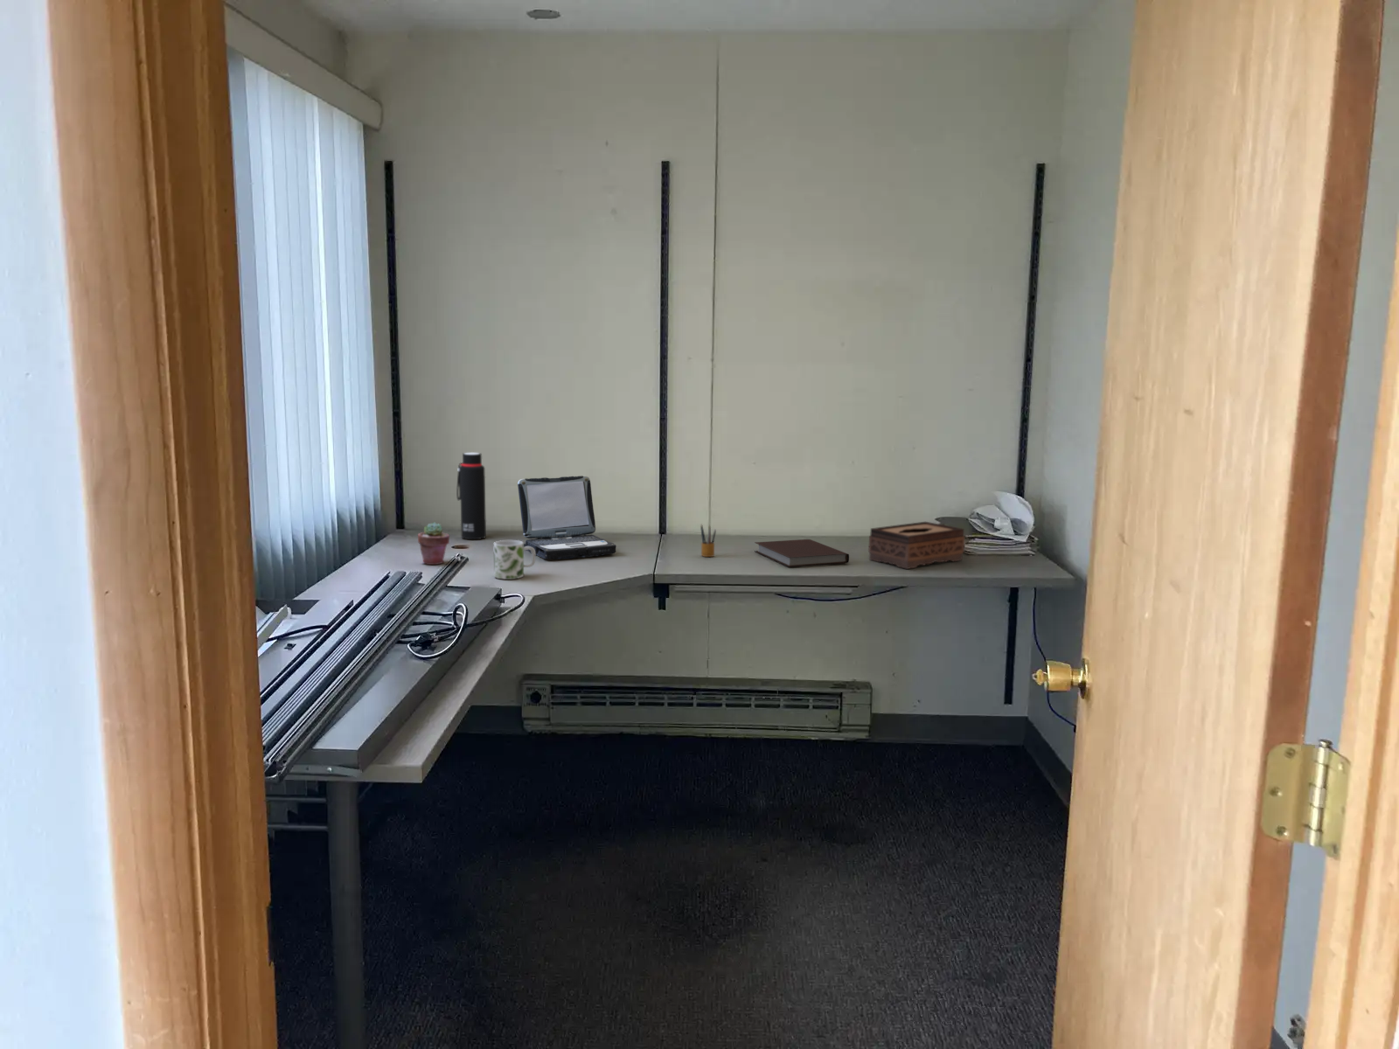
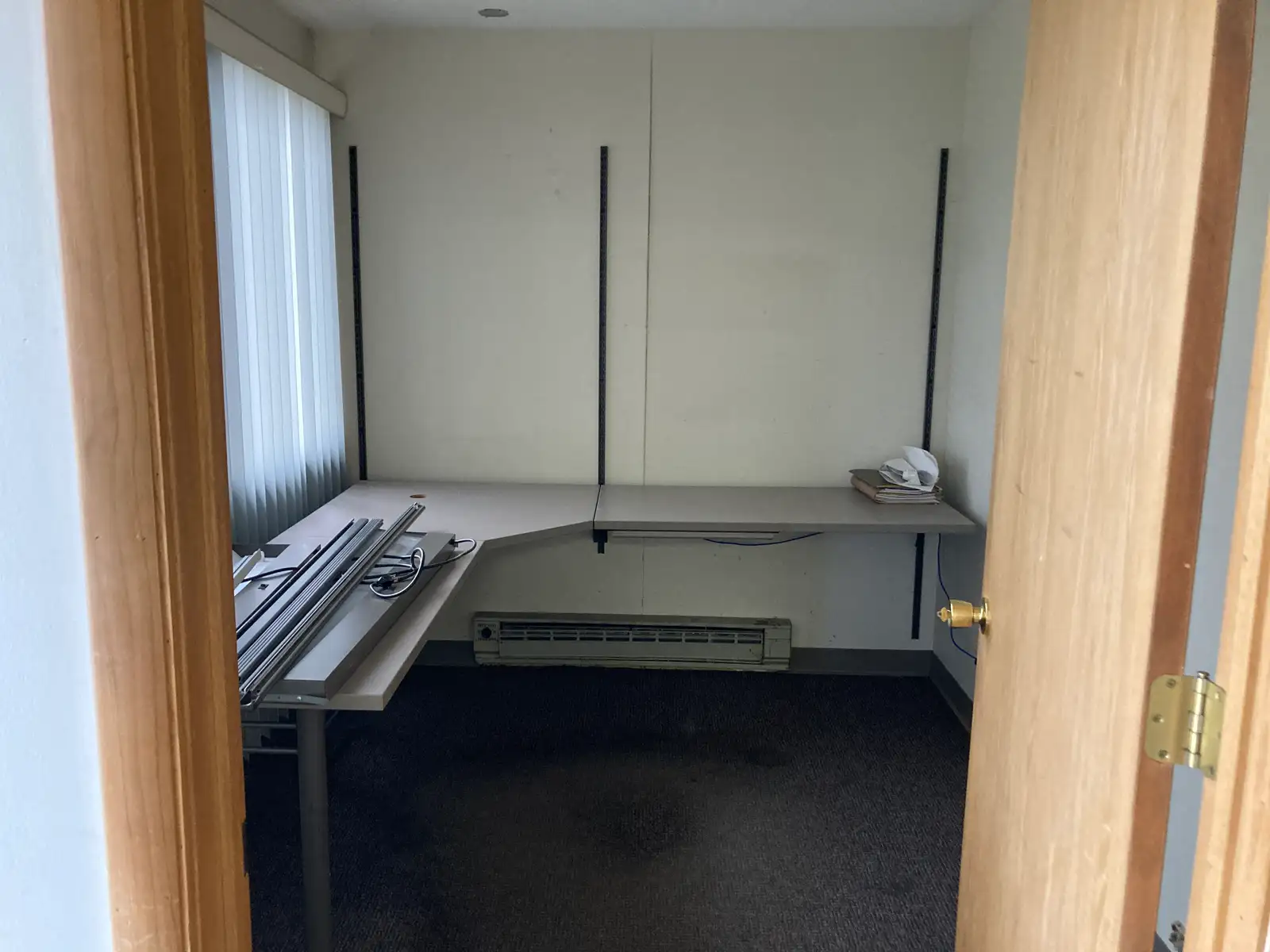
- potted succulent (433, 542)
- pencil box (707, 539)
- laptop (565, 516)
- mug (516, 559)
- tissue box (917, 543)
- notebook (800, 552)
- water bottle (470, 495)
